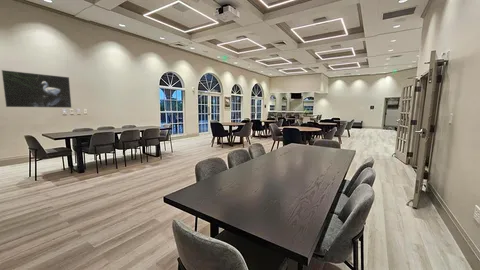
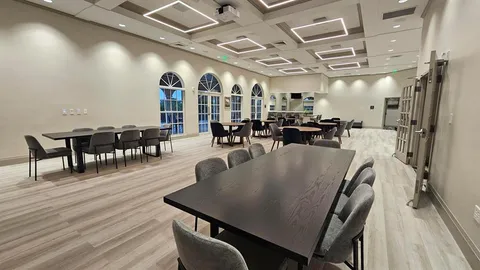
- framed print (40, 90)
